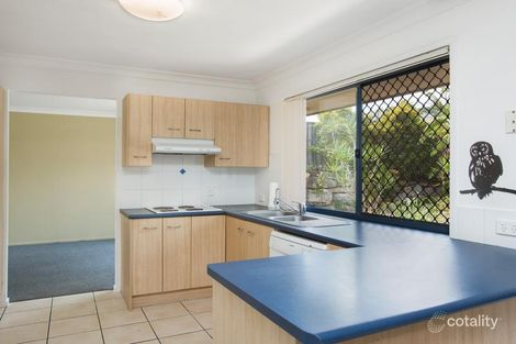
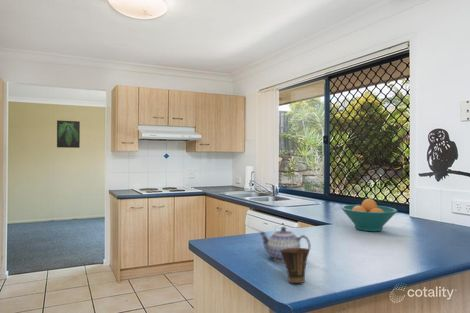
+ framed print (68, 134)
+ cup (294, 264)
+ teapot (283, 243)
+ fruit bowl (368, 214)
